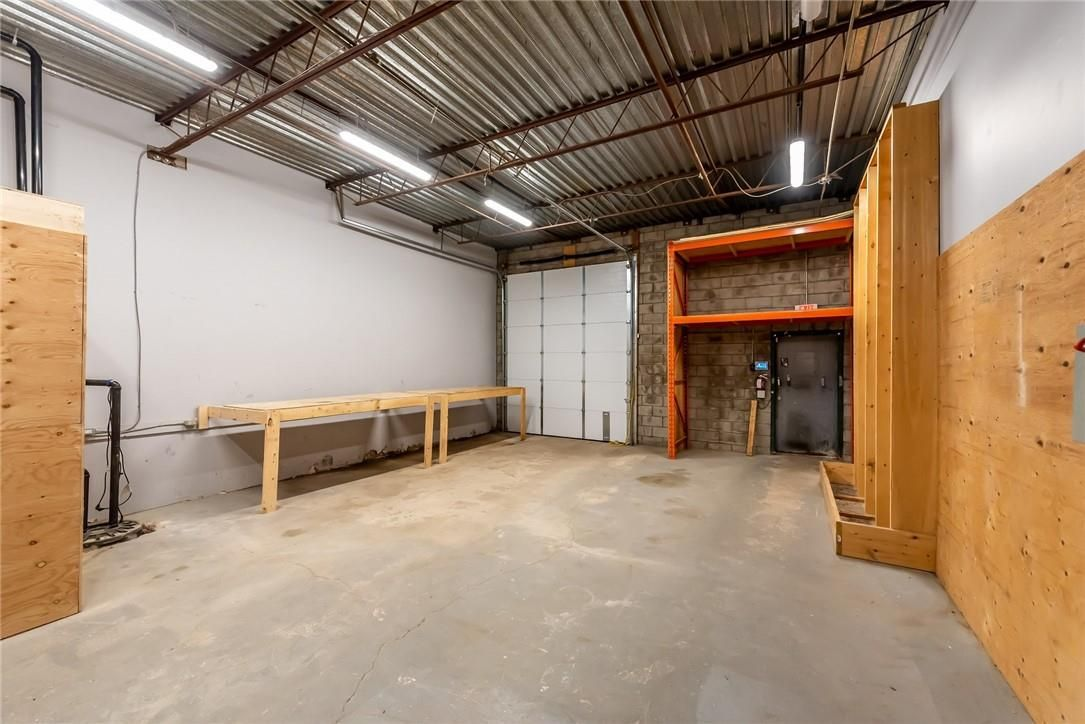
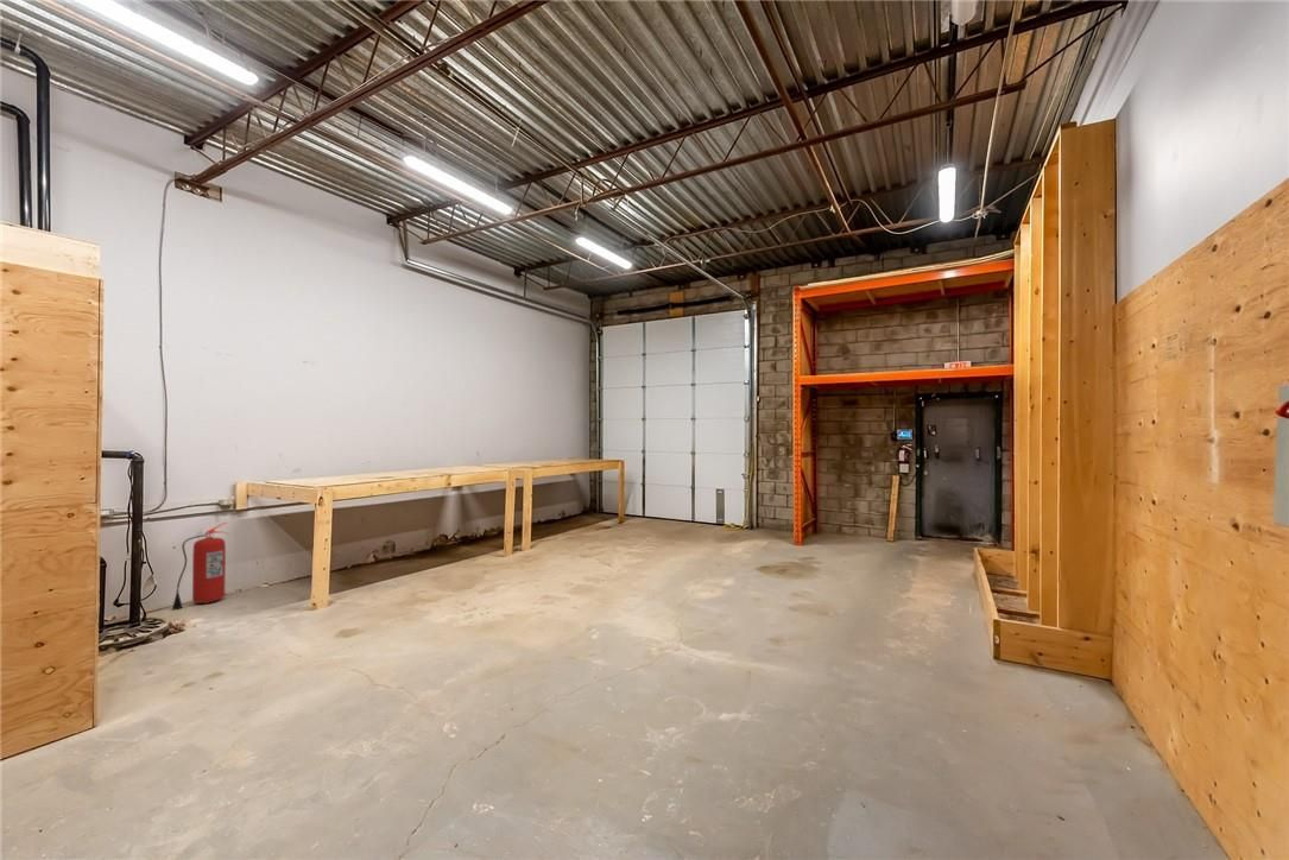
+ fire extinguisher (201, 564)
